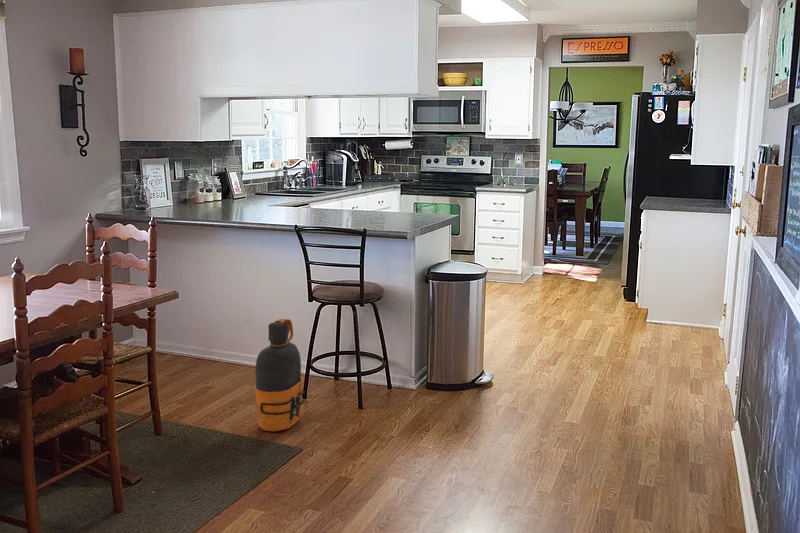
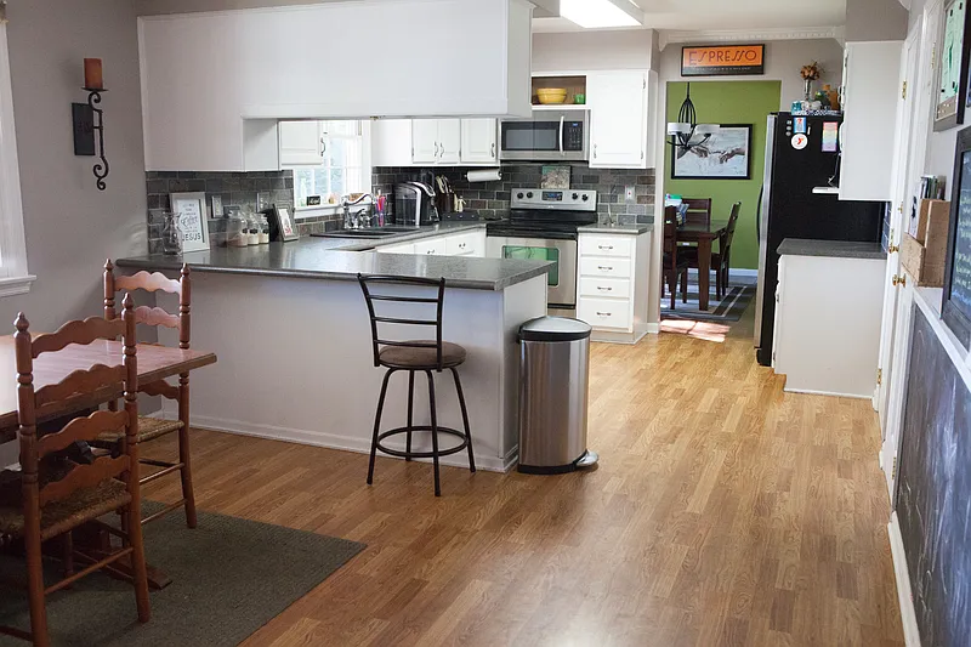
- water bottle (279, 372)
